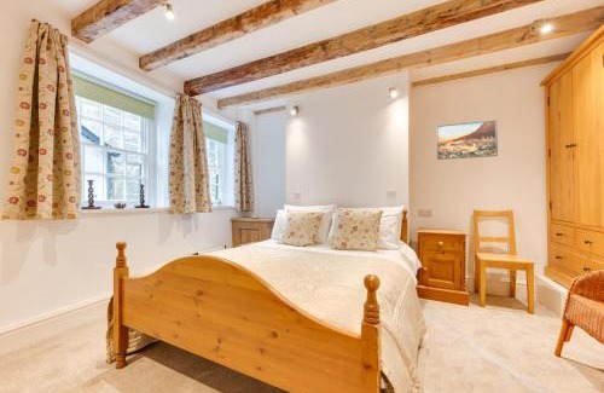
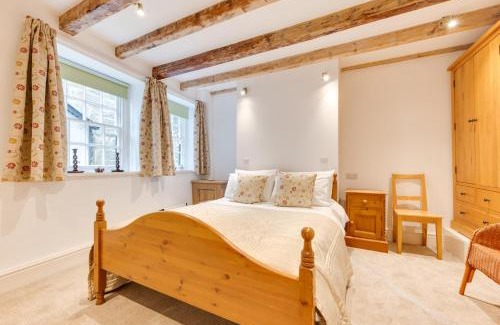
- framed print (465, 140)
